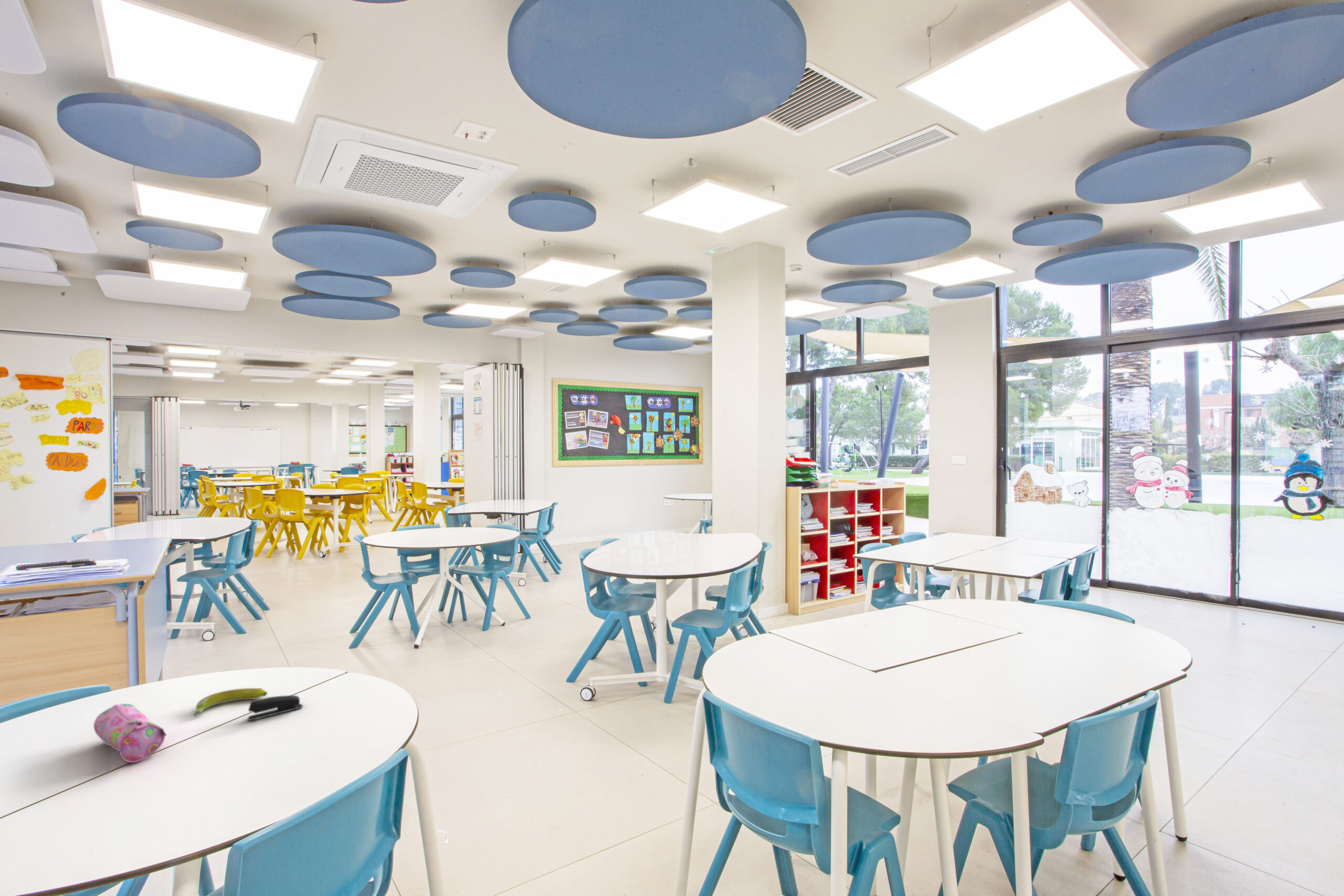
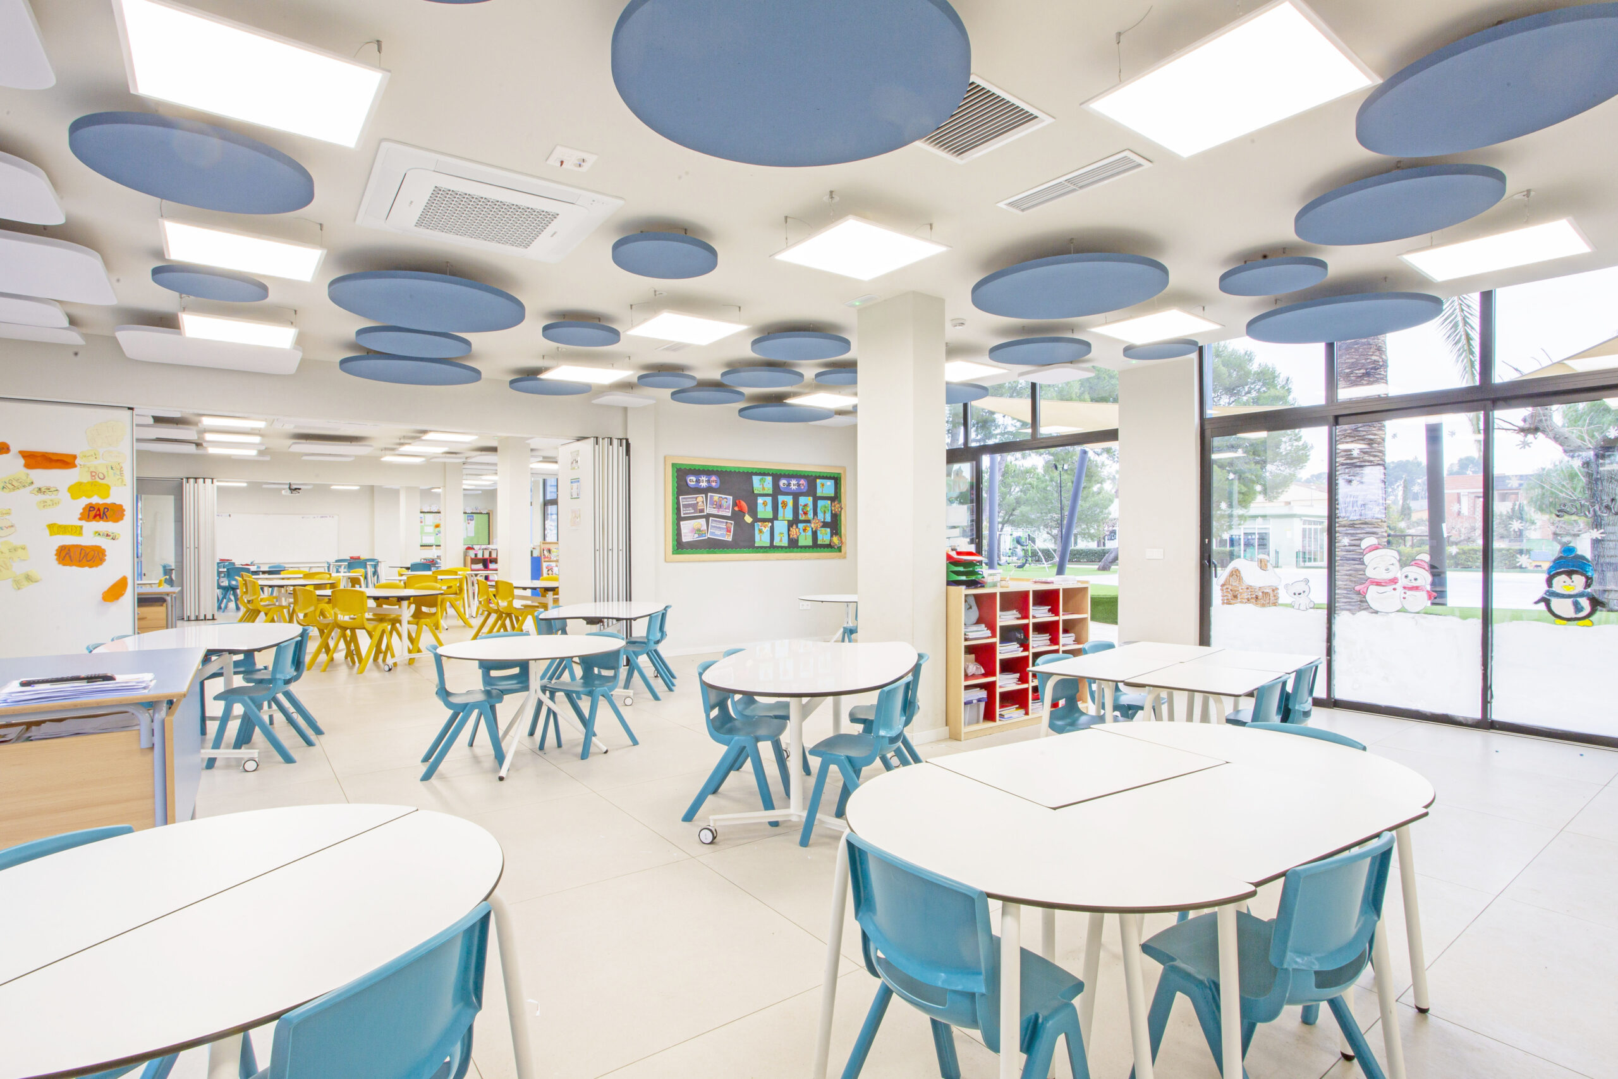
- stapler (276, 704)
- pencil case (129, 731)
- banana (228, 699)
